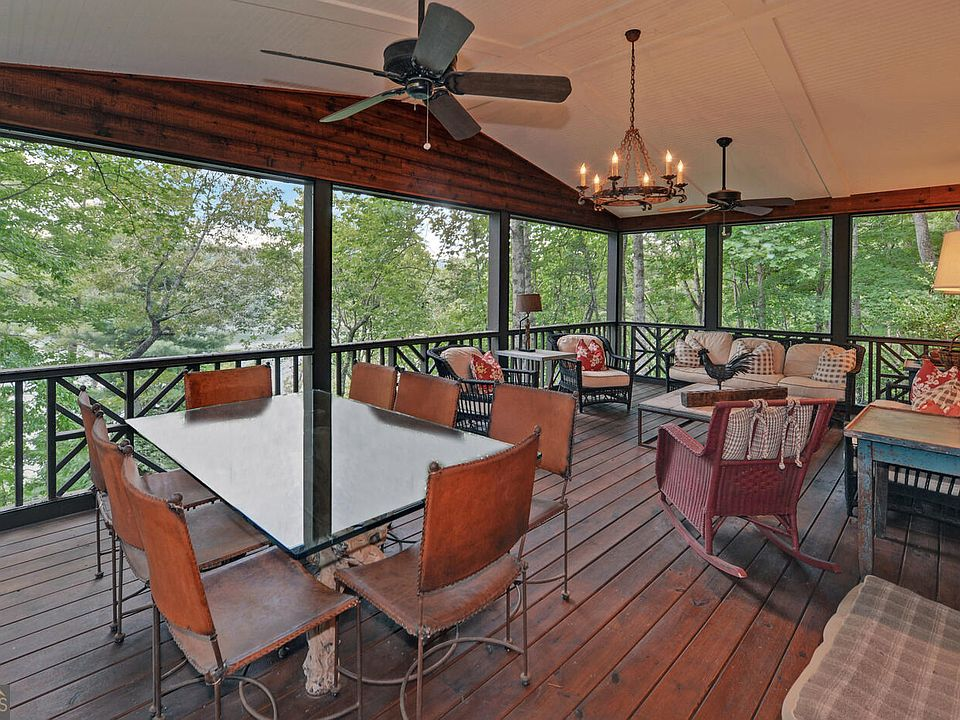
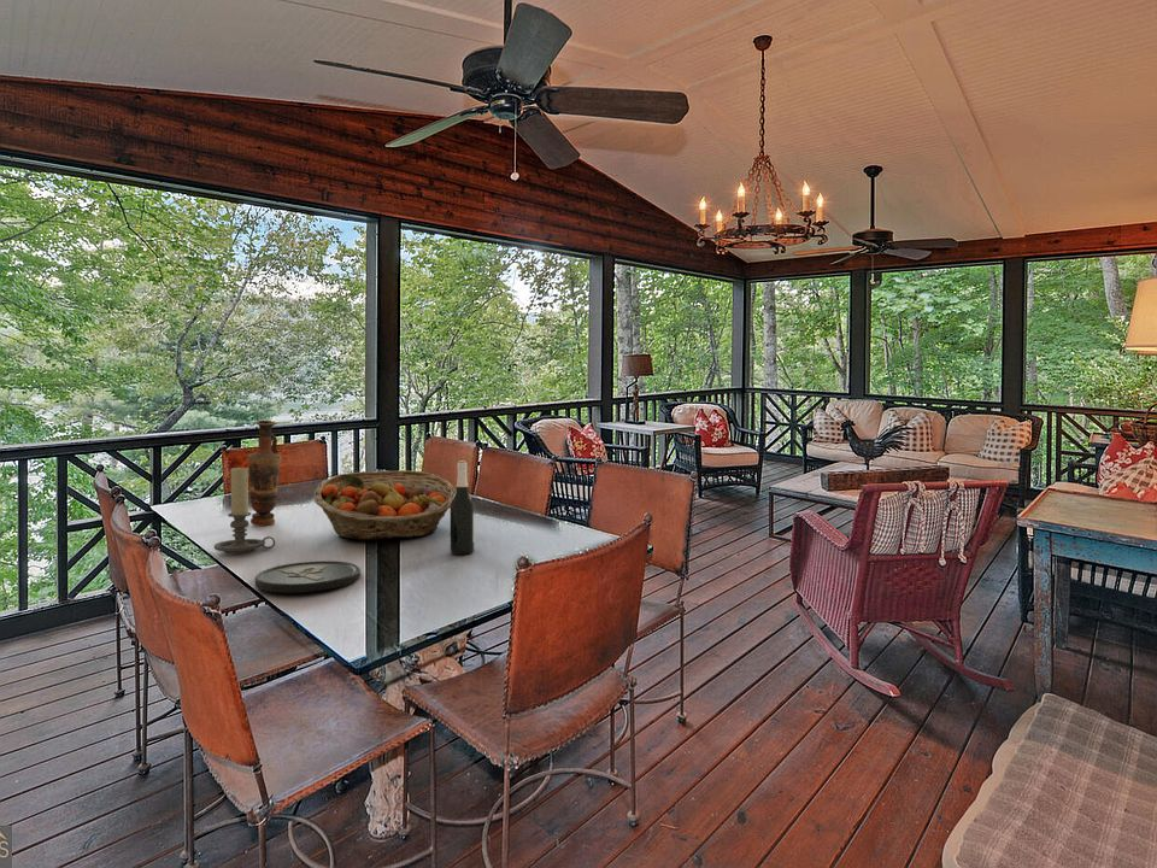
+ wine bottle (462, 506)
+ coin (309, 575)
+ vase (264, 473)
+ candle holder (245, 508)
+ fruit basket (387, 503)
